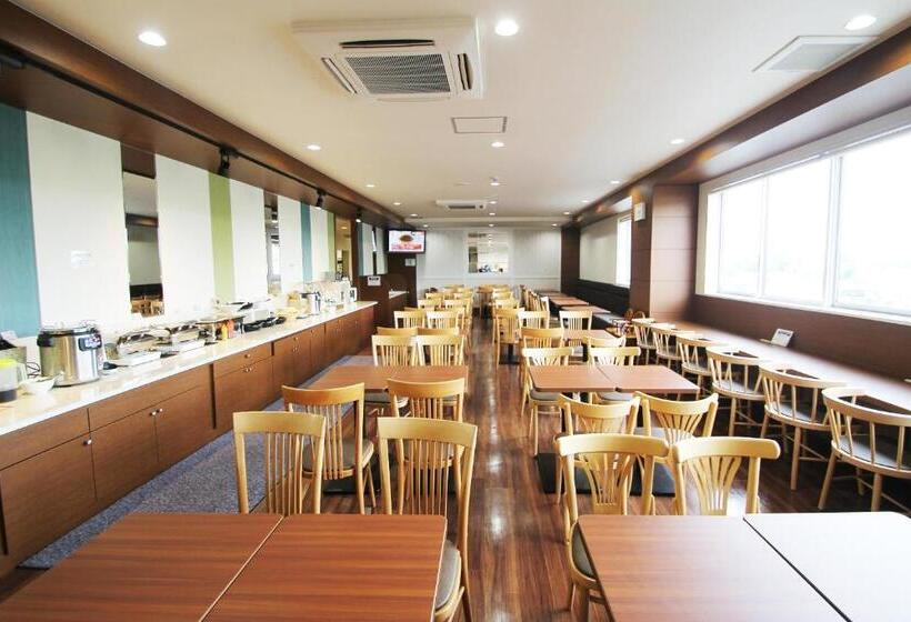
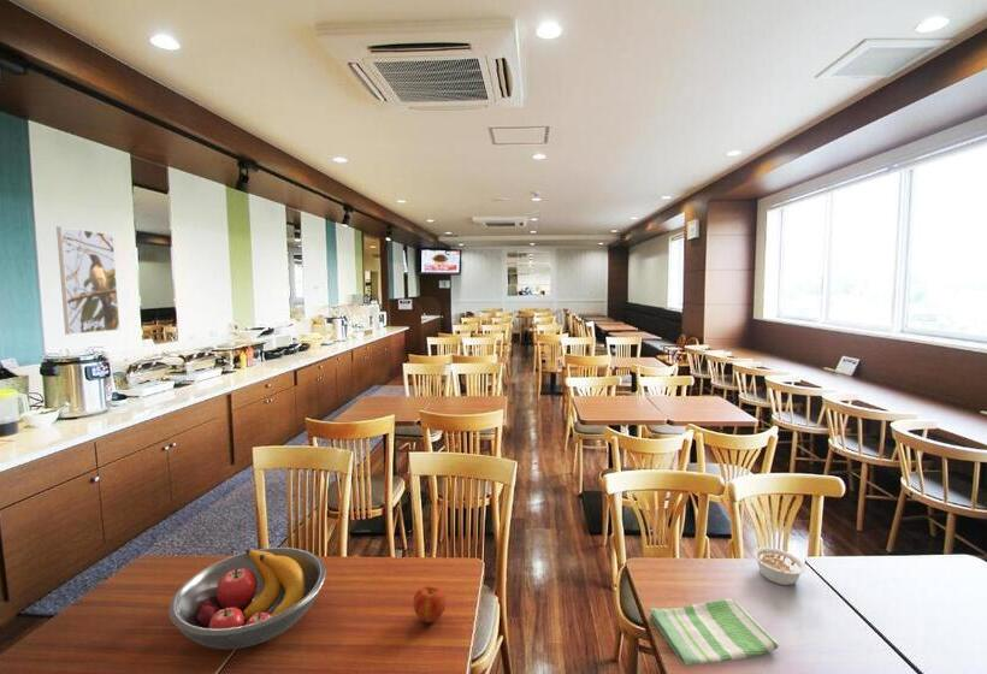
+ apple (430, 603)
+ legume (779, 567)
+ fruit bowl (253, 597)
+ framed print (90, 282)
+ dish towel (710, 628)
